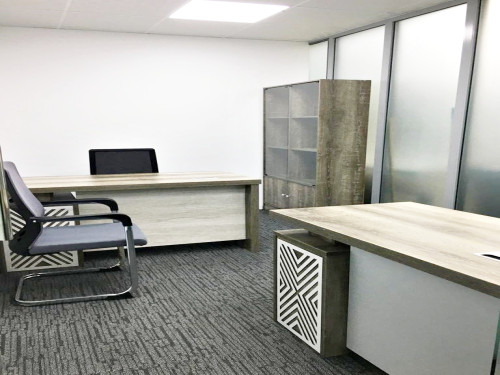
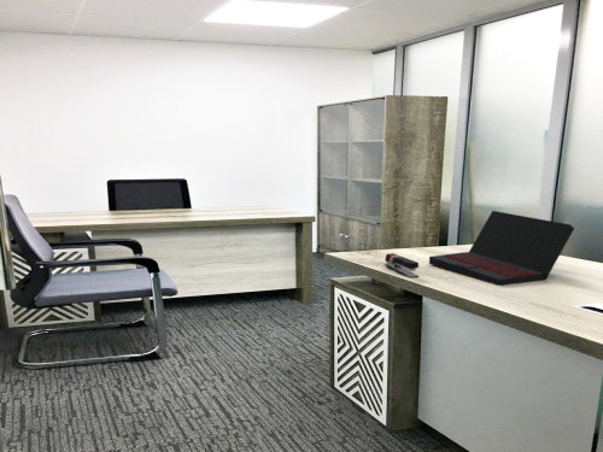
+ stapler (400, 264)
+ laptop (497, 245)
